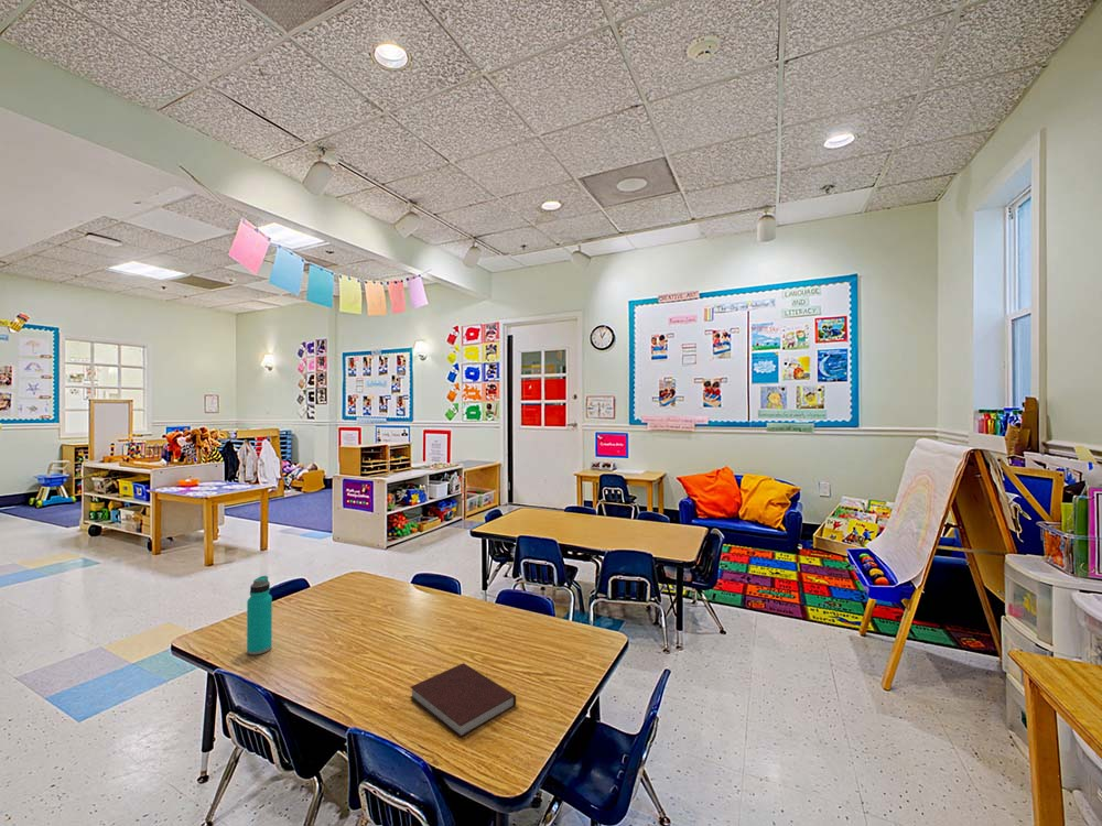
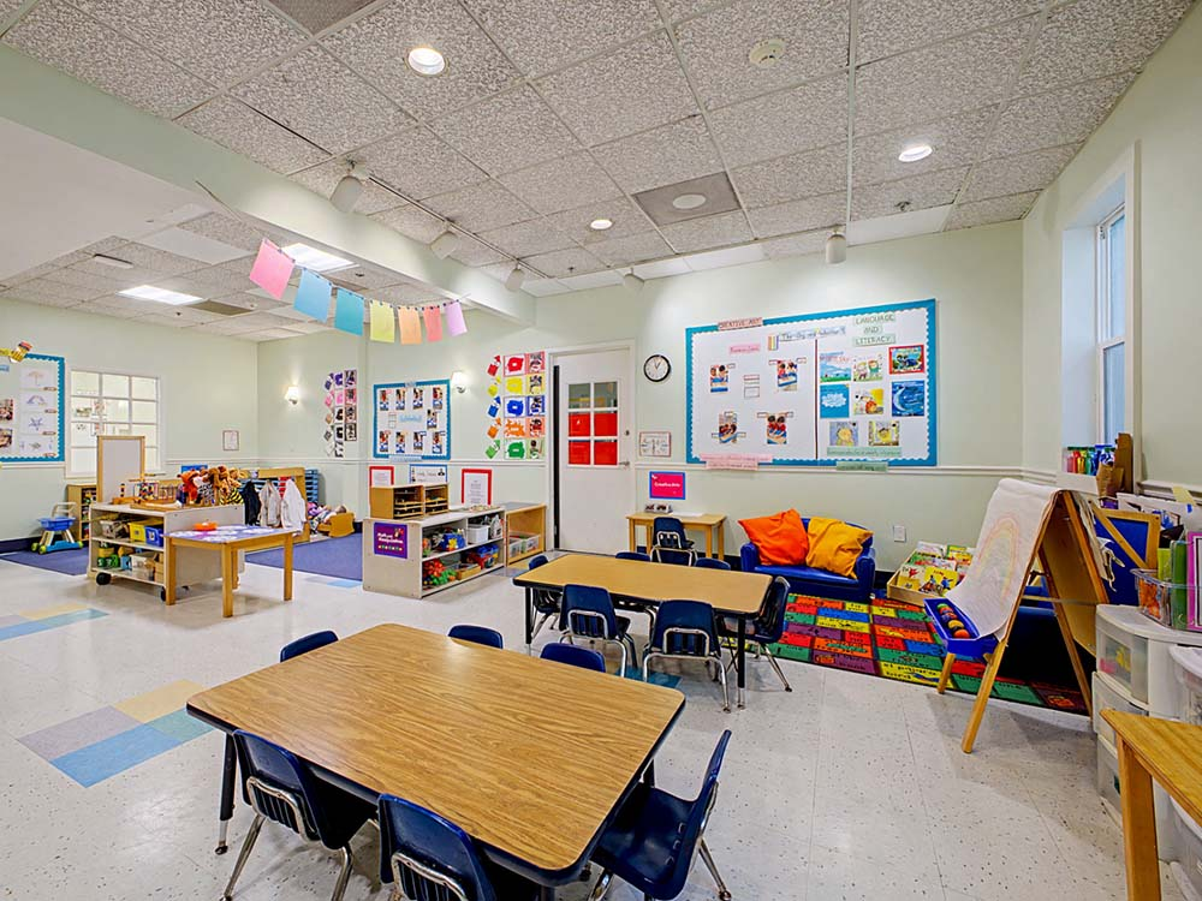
- water bottle (259, 613)
- notebook (462, 696)
